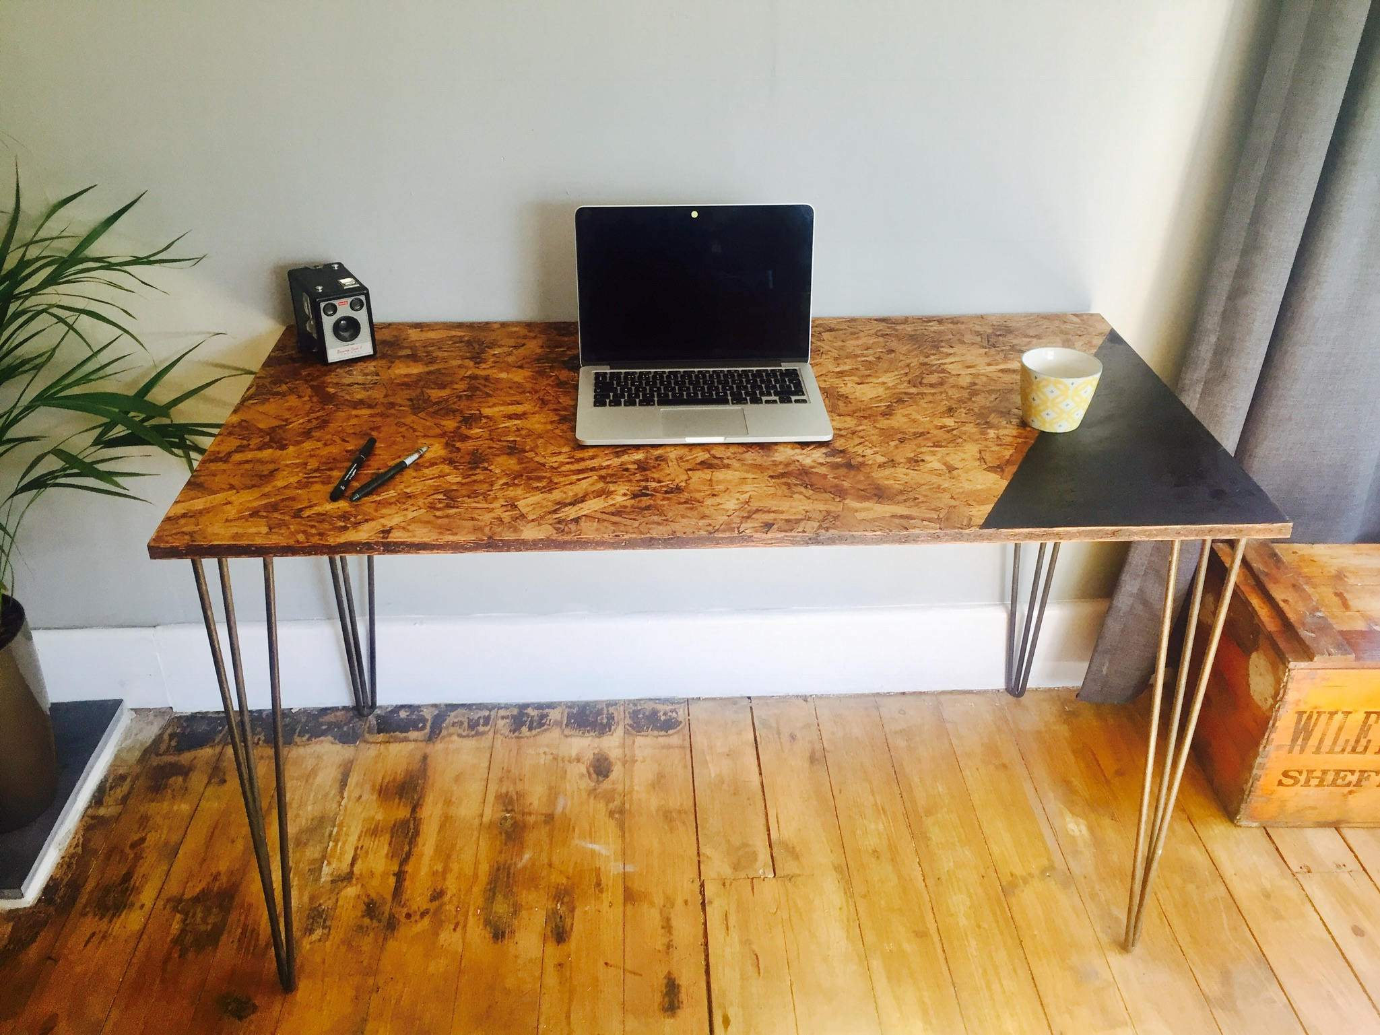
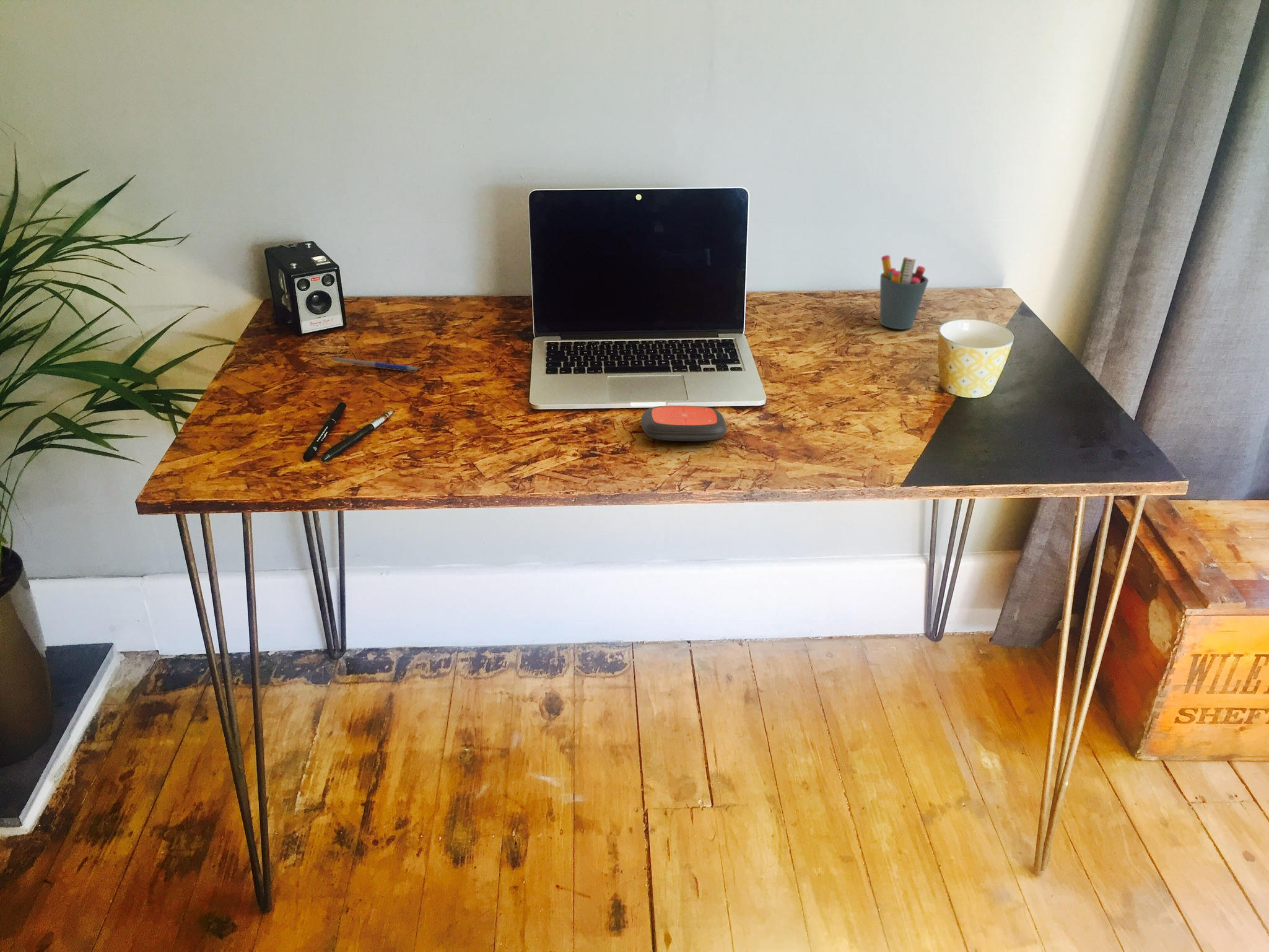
+ pen (374, 364)
+ remote control (683, 423)
+ pen holder (901, 288)
